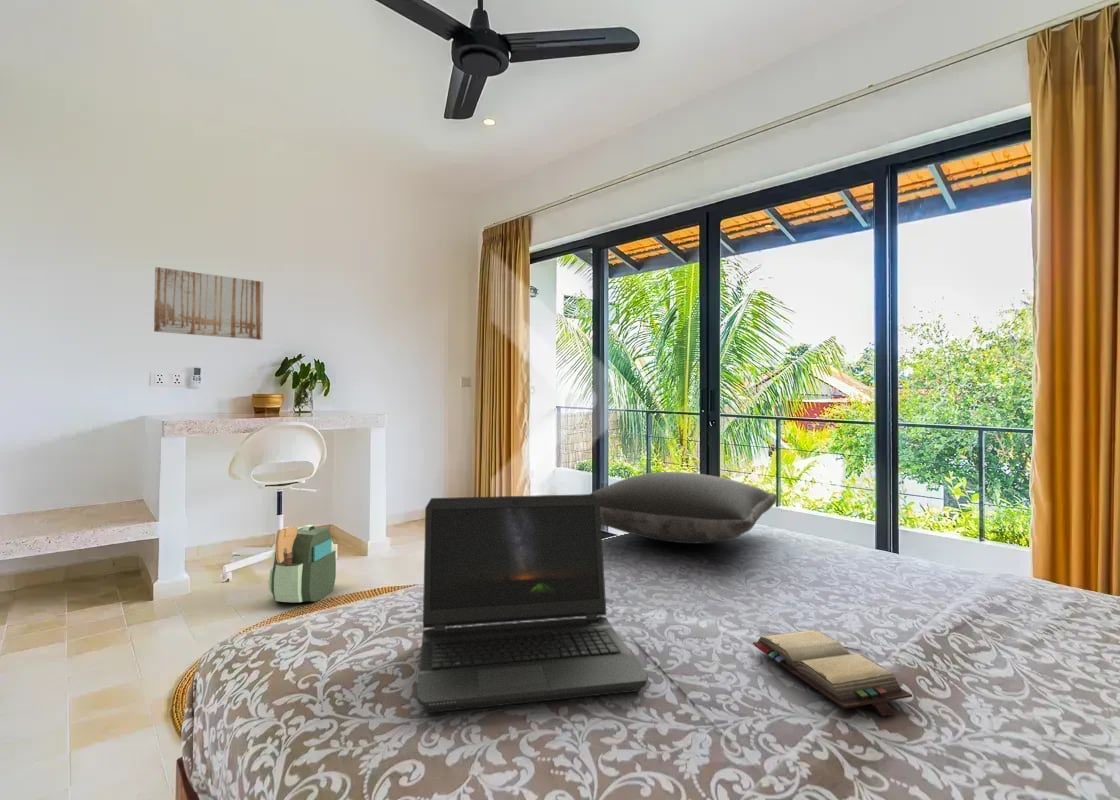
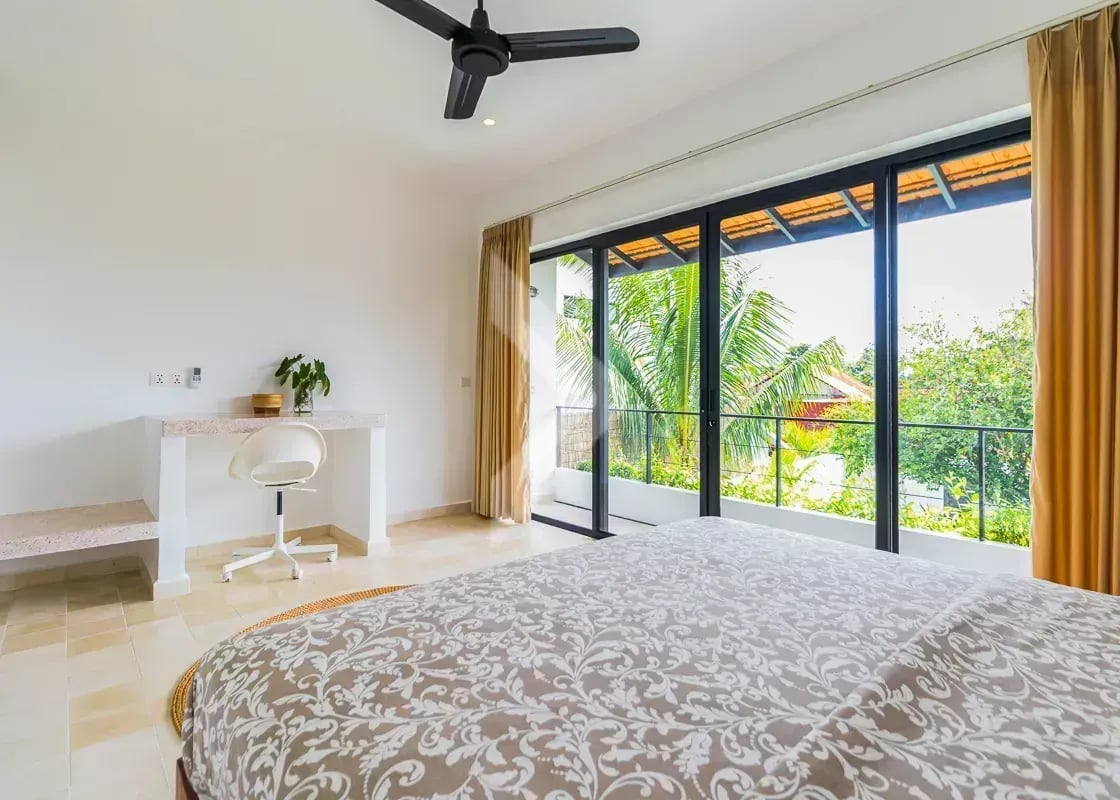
- wall art (211, 305)
- pillow (679, 505)
- backpack (298, 559)
- hardback book (821, 663)
- laptop computer (525, 584)
